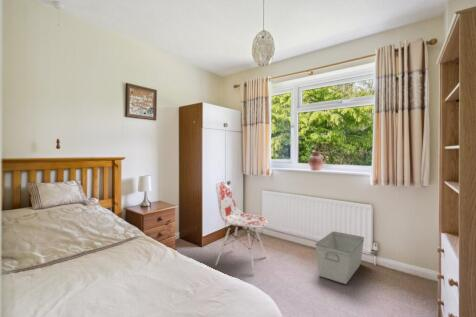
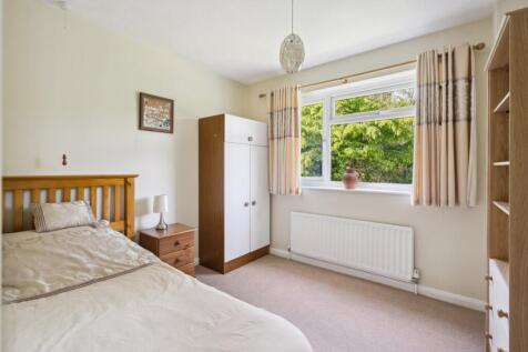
- storage bin (340, 255)
- chair (241, 222)
